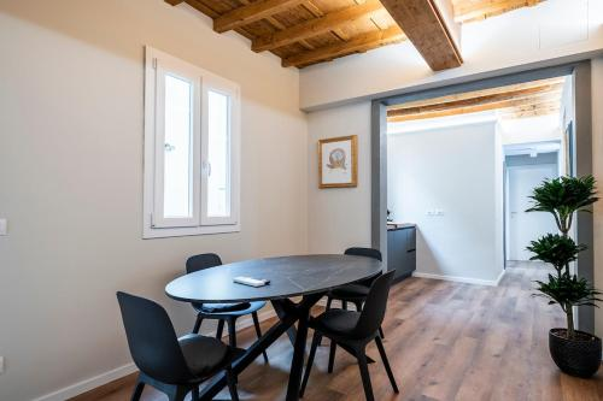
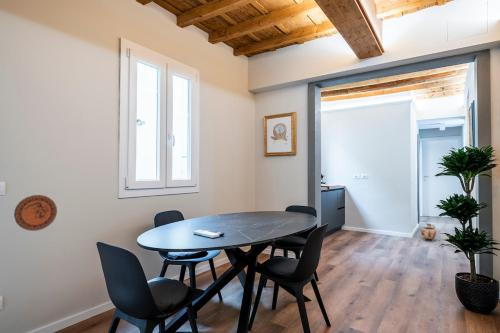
+ decorative plate (36, 212)
+ ceramic jug (428, 232)
